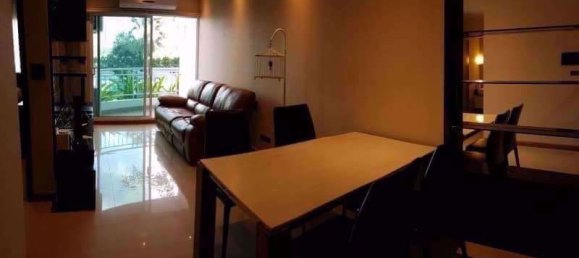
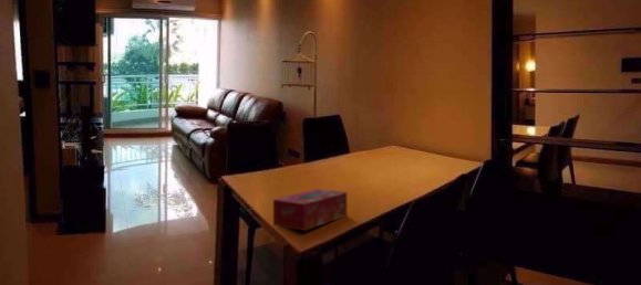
+ tissue box (311, 208)
